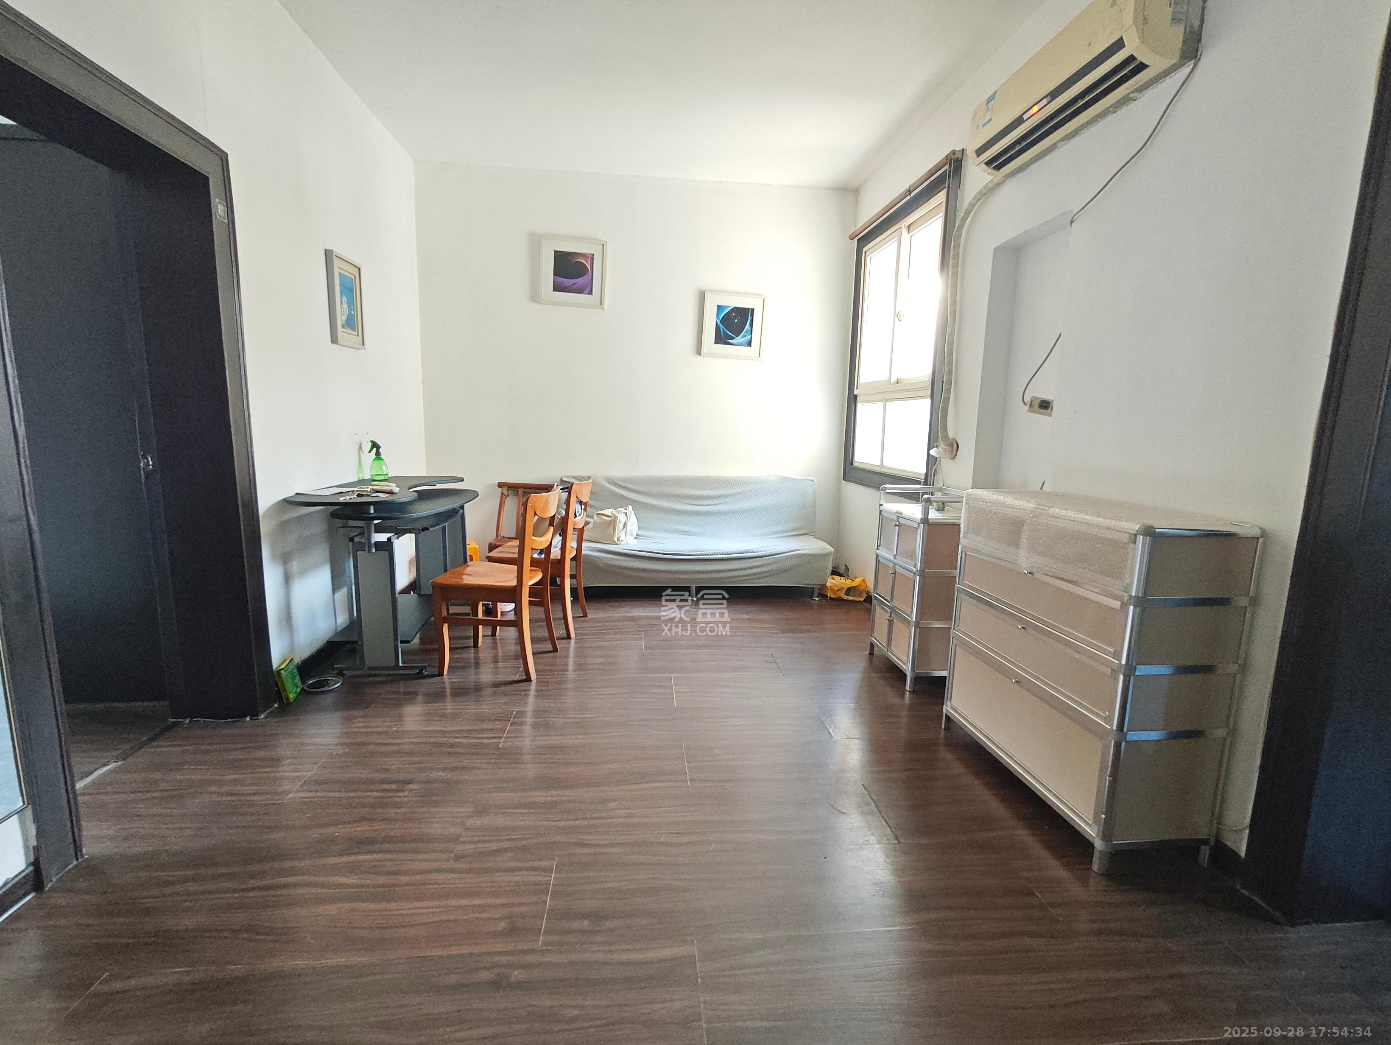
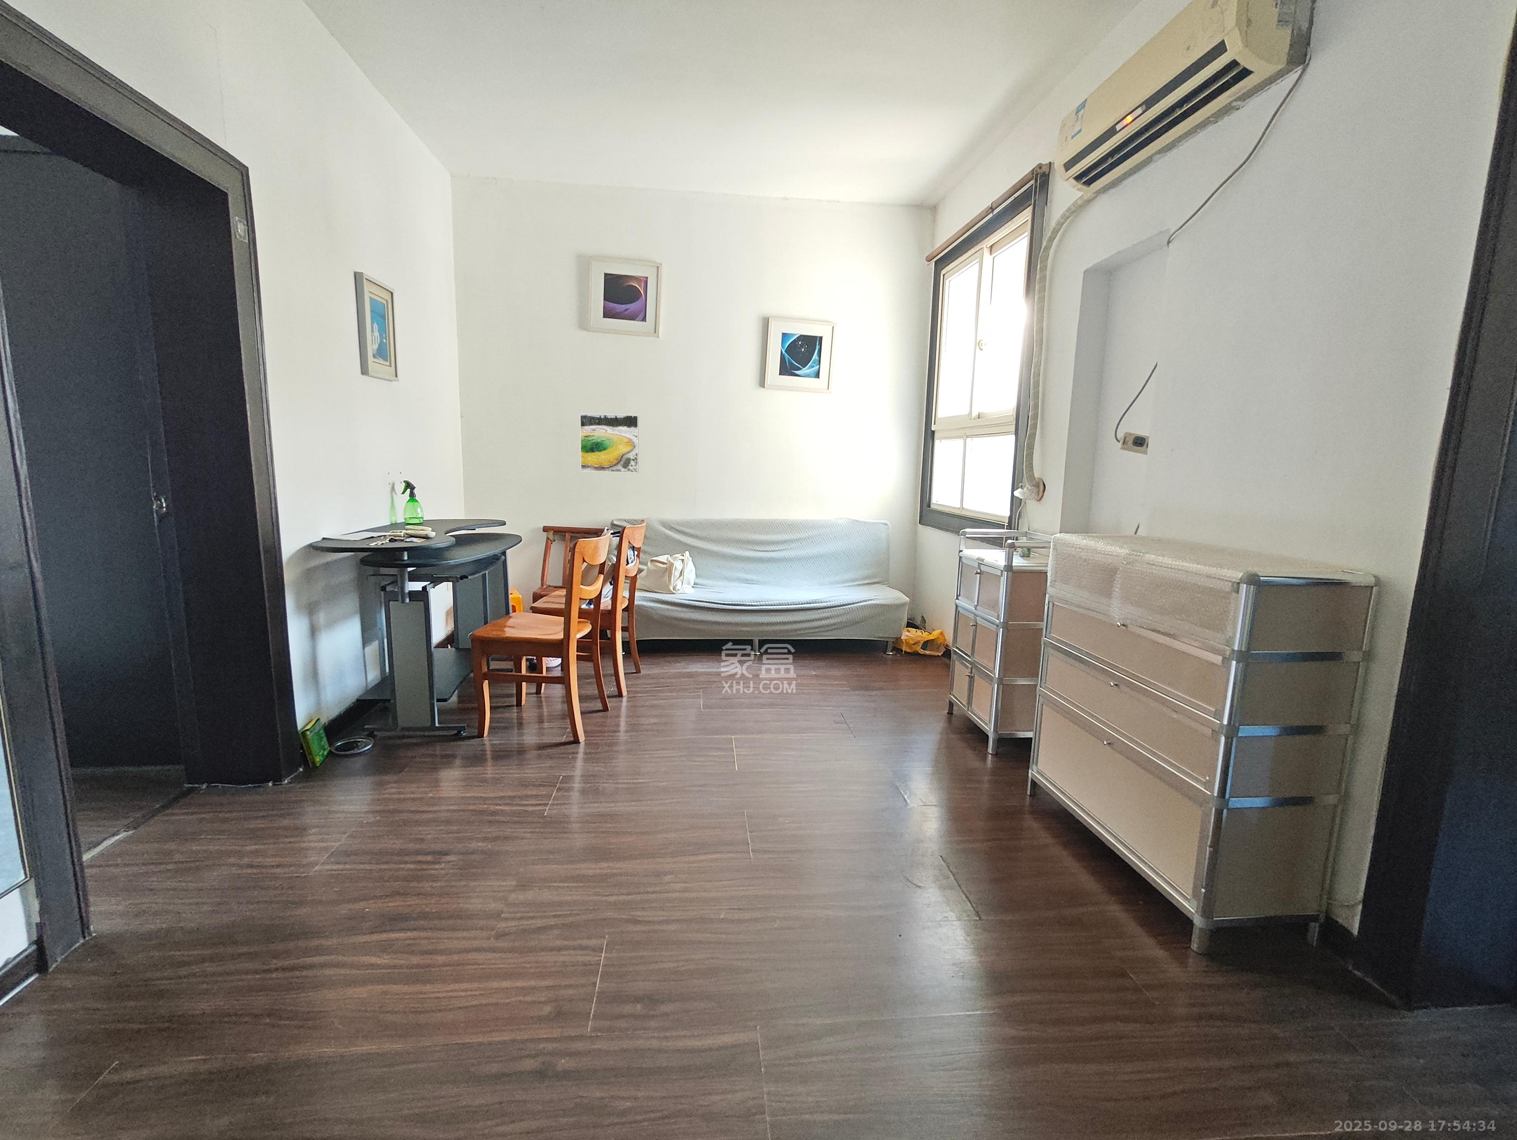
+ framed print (609, 443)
